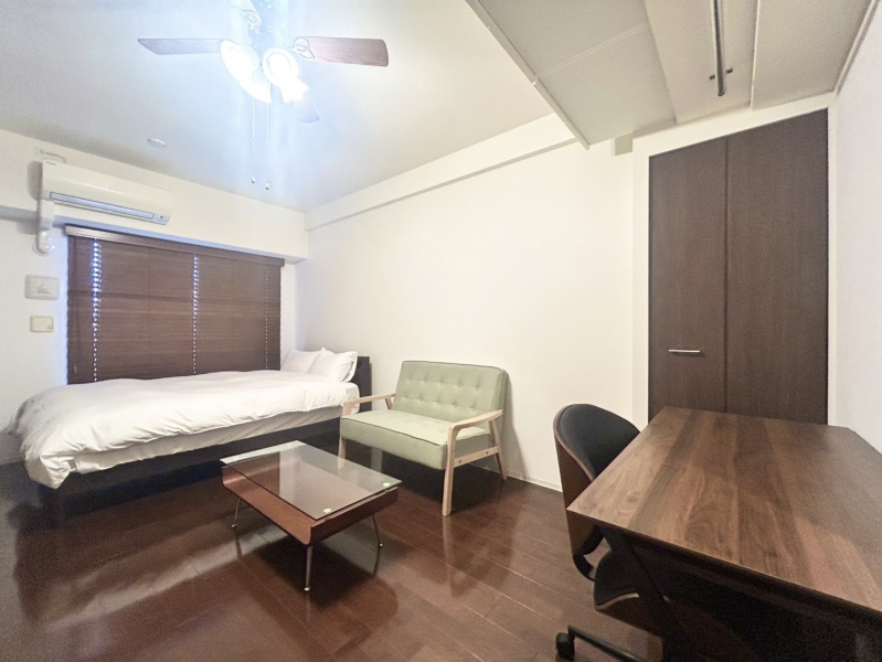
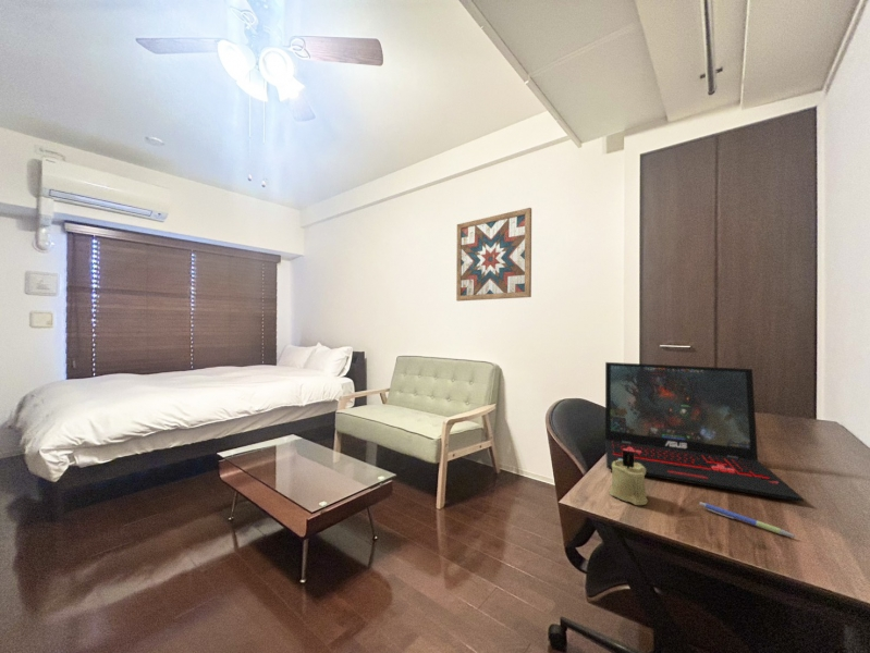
+ pen (744, 518)
+ laptop (682, 417)
+ candle (628, 475)
+ wall art (491, 258)
